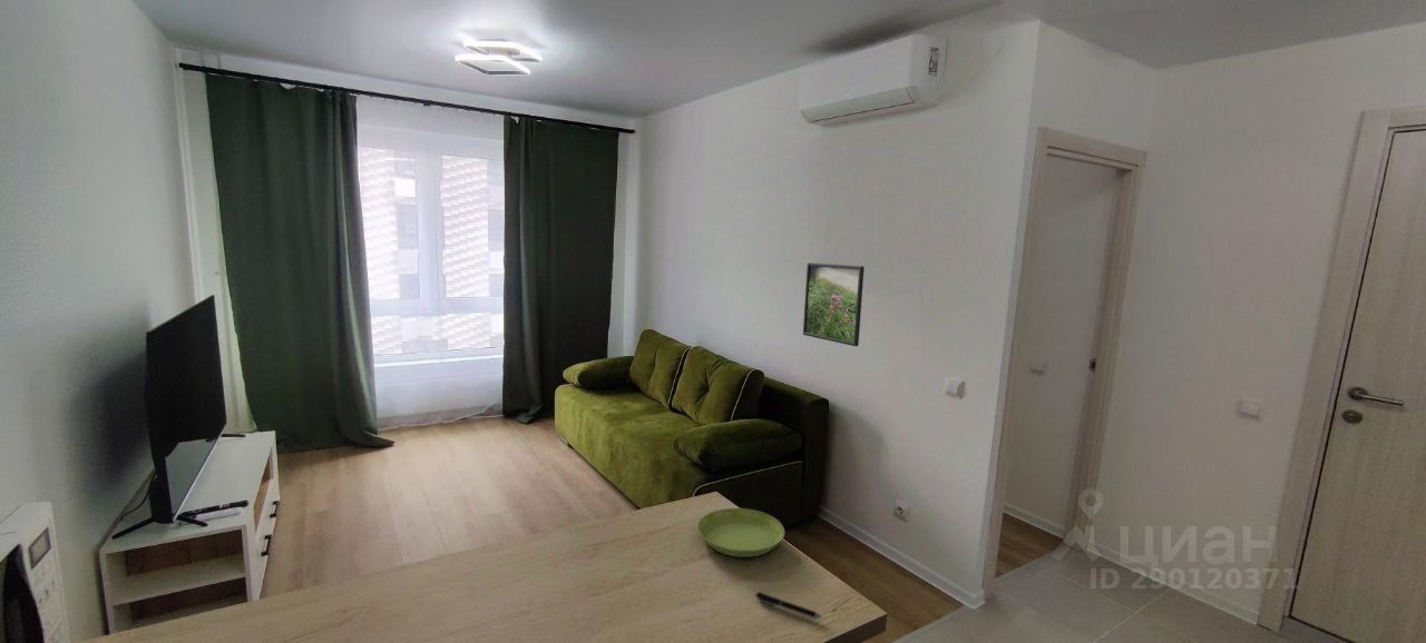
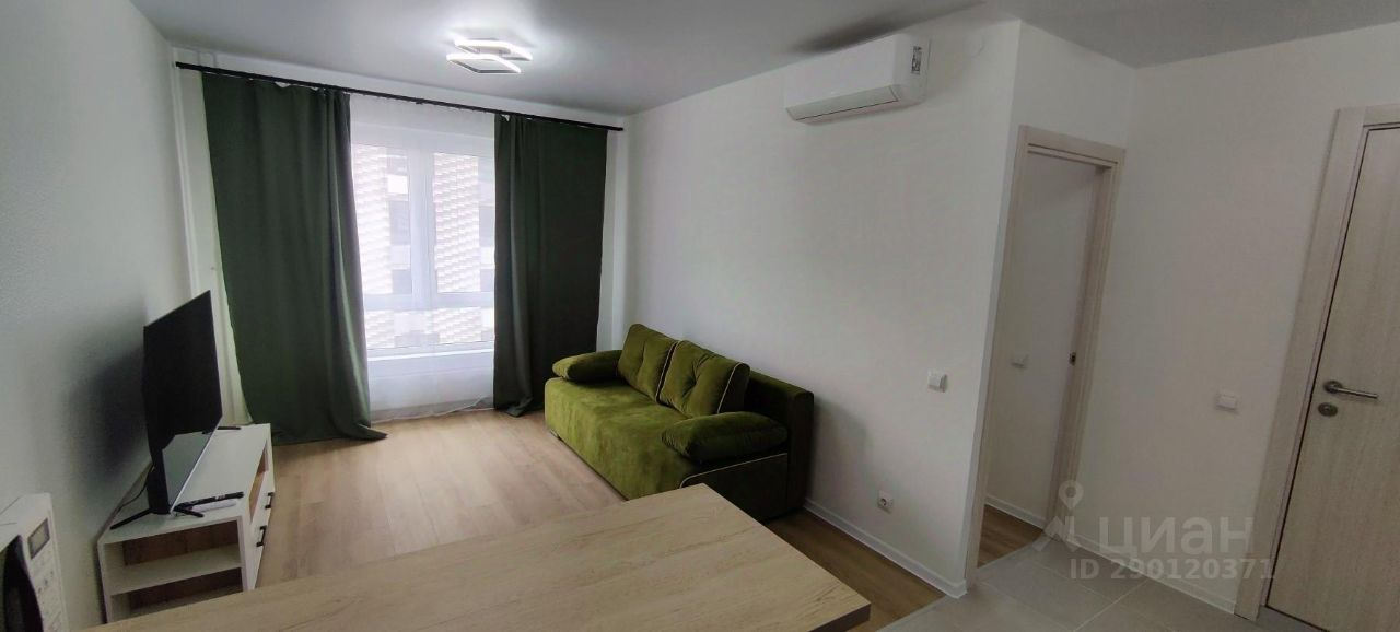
- pen (788, 605)
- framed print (831, 303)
- saucer (740, 533)
